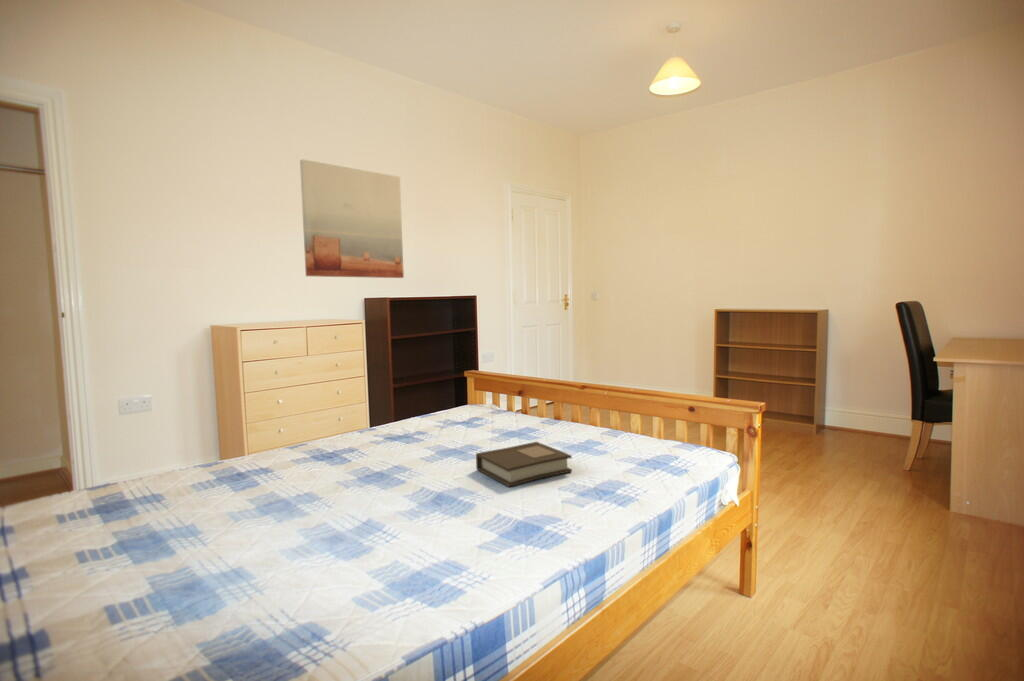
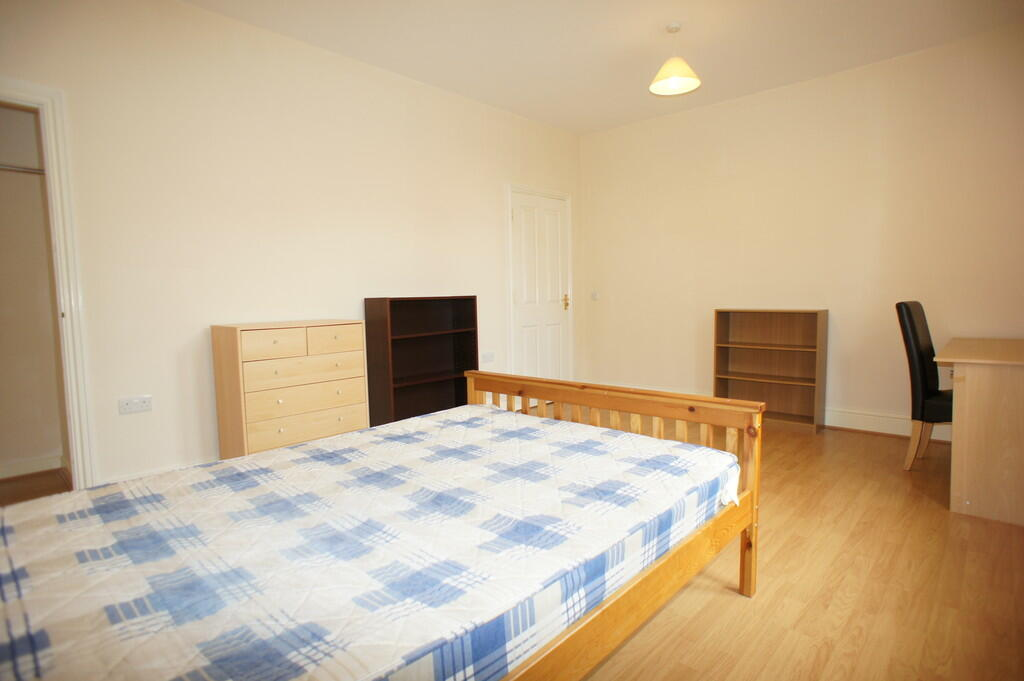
- book (523, 461)
- wall art (355, 223)
